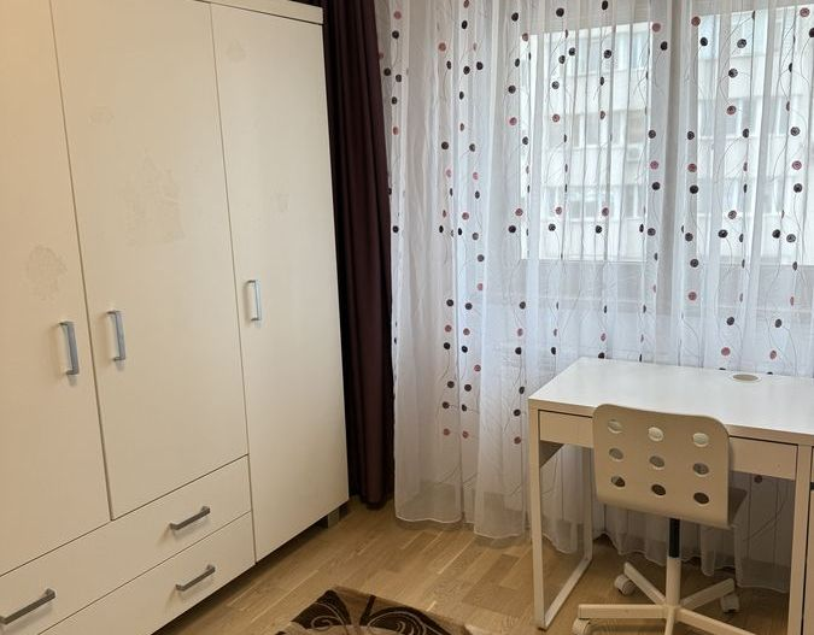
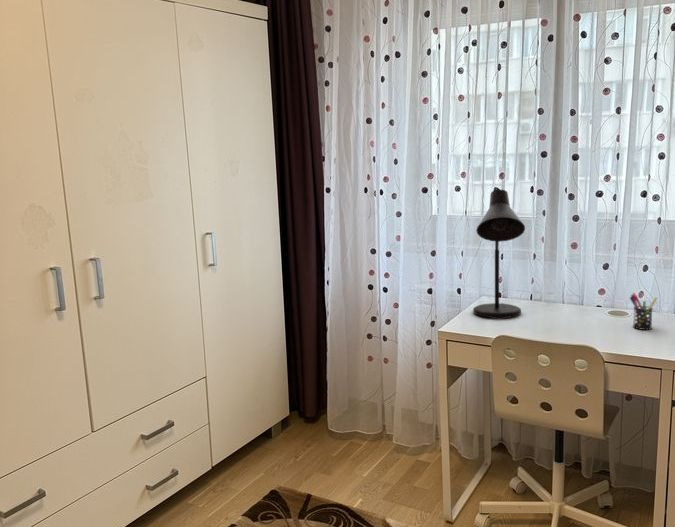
+ pen holder (642, 310)
+ desk lamp (498, 255)
